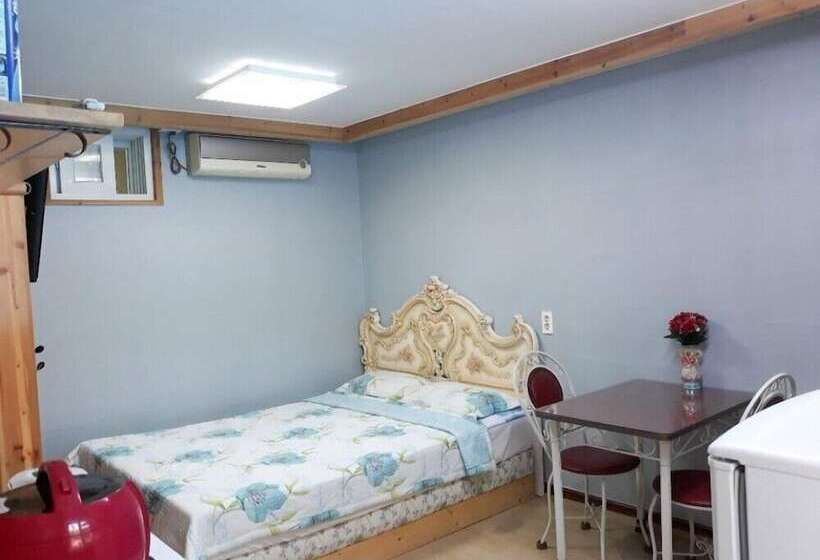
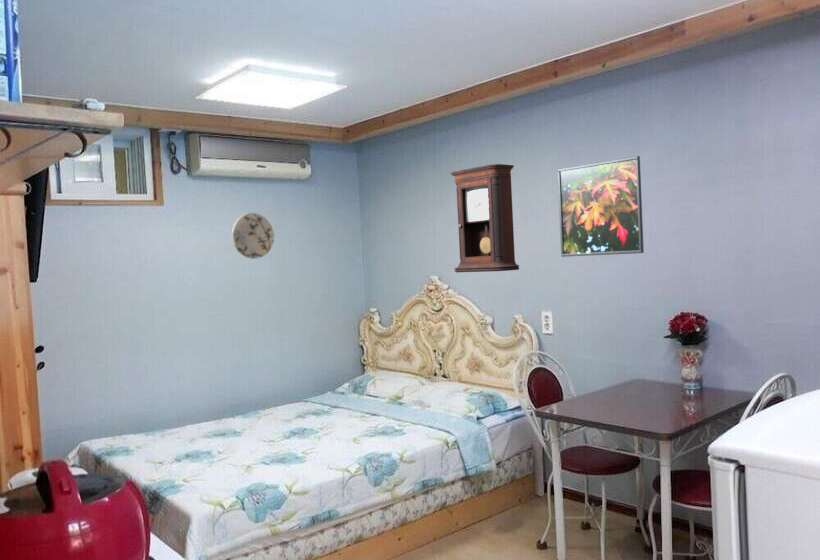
+ decorative plate (253, 235)
+ pendulum clock (481, 220)
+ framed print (598, 209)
